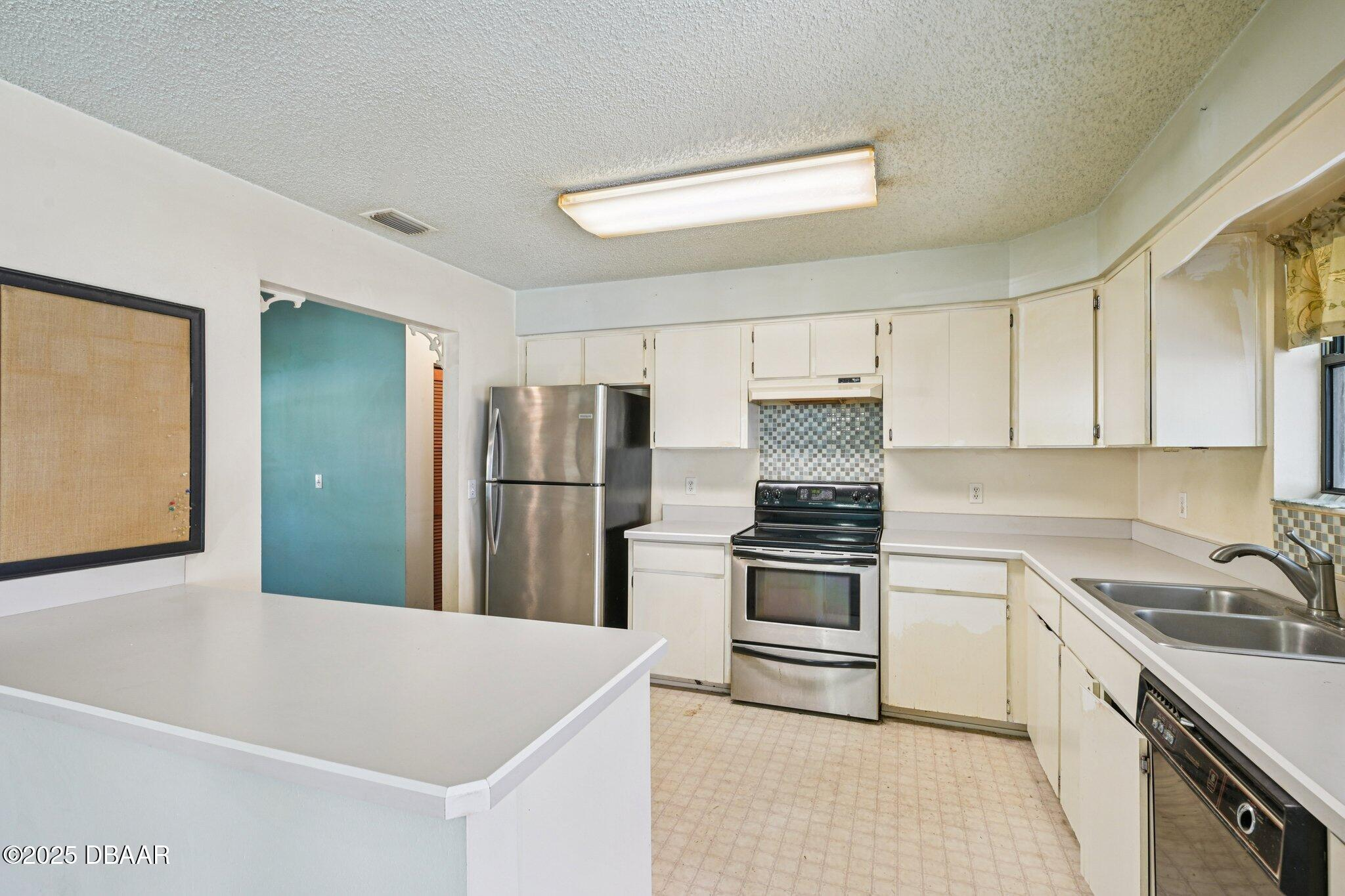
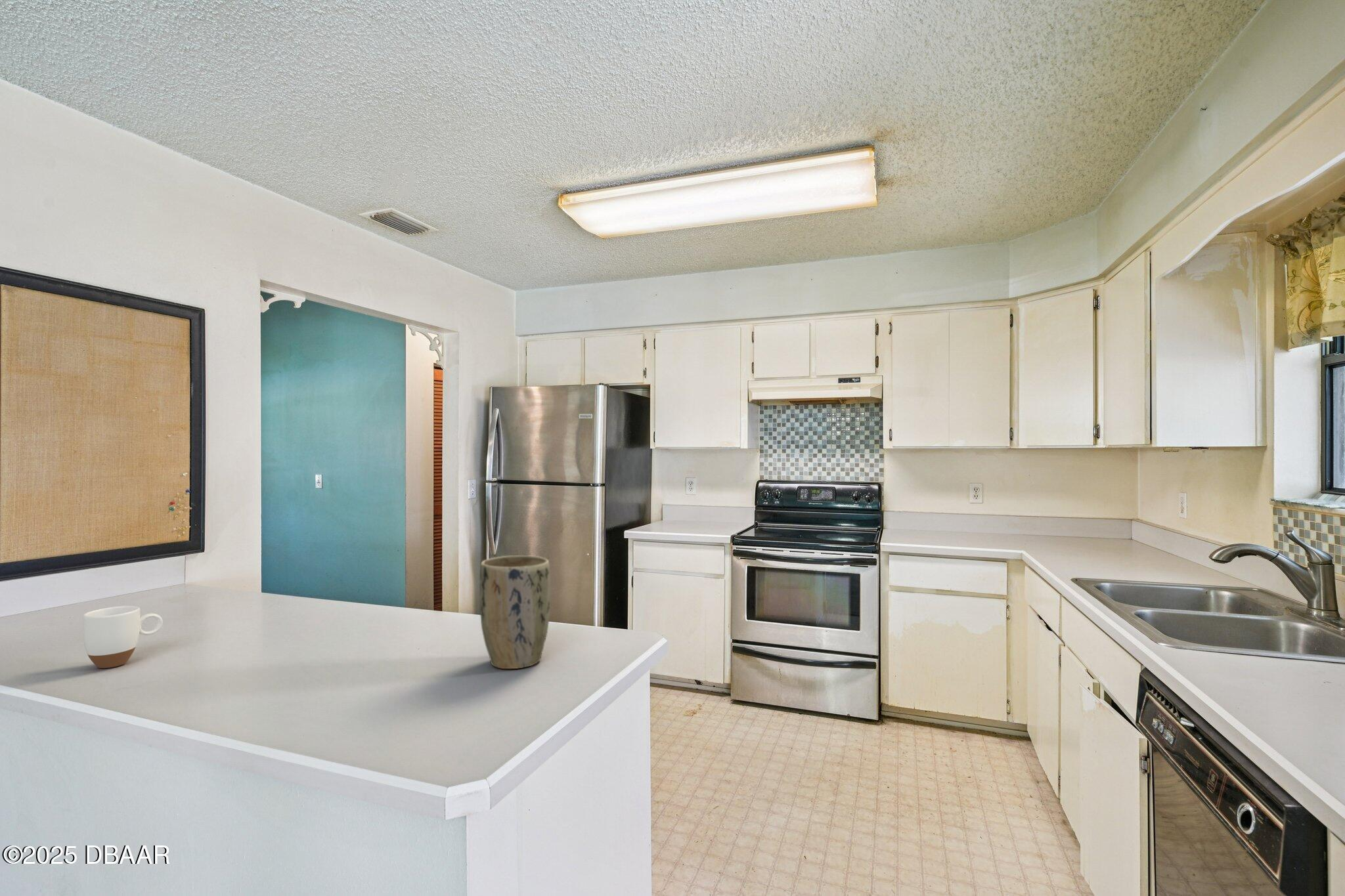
+ mug (124, 635)
+ plant pot (515, 610)
